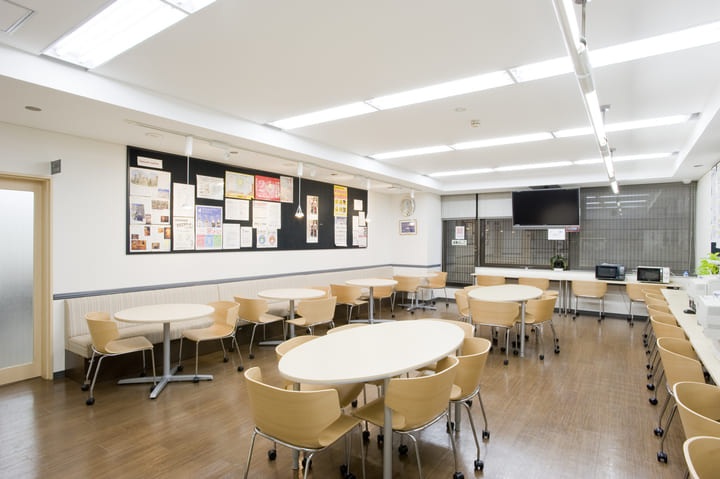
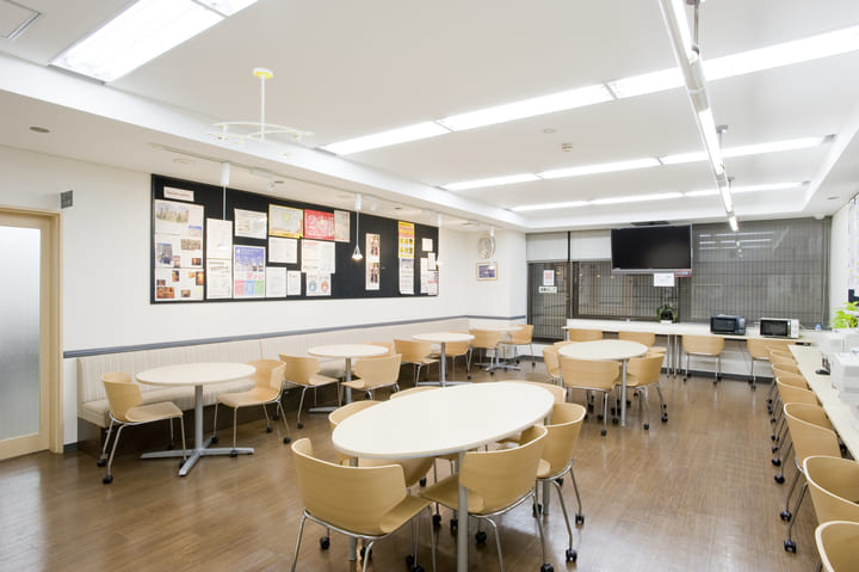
+ ceiling light fixture (261, 115)
